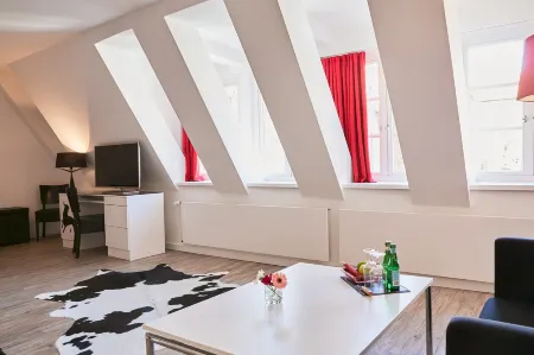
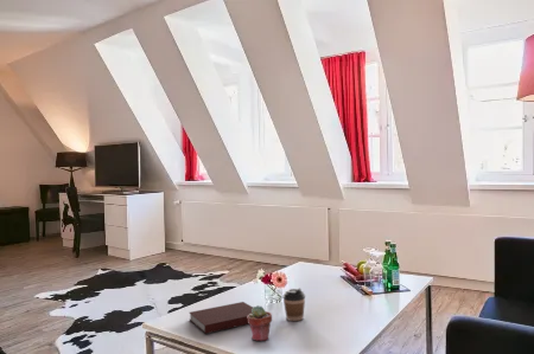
+ notebook (225, 316)
+ potted succulent (259, 321)
+ coffee cup (293, 303)
